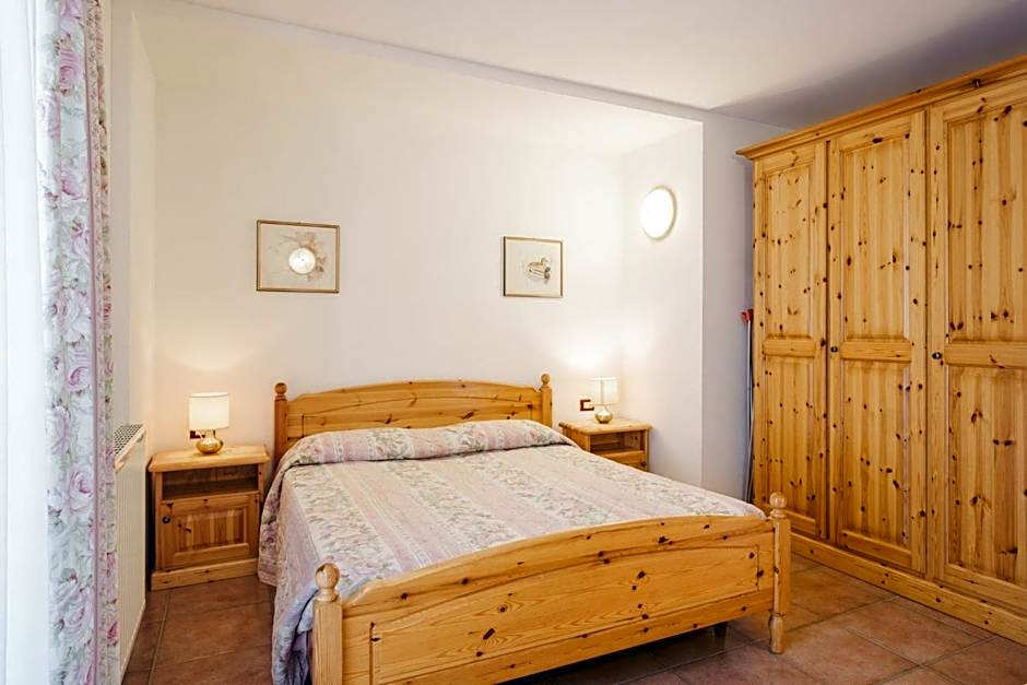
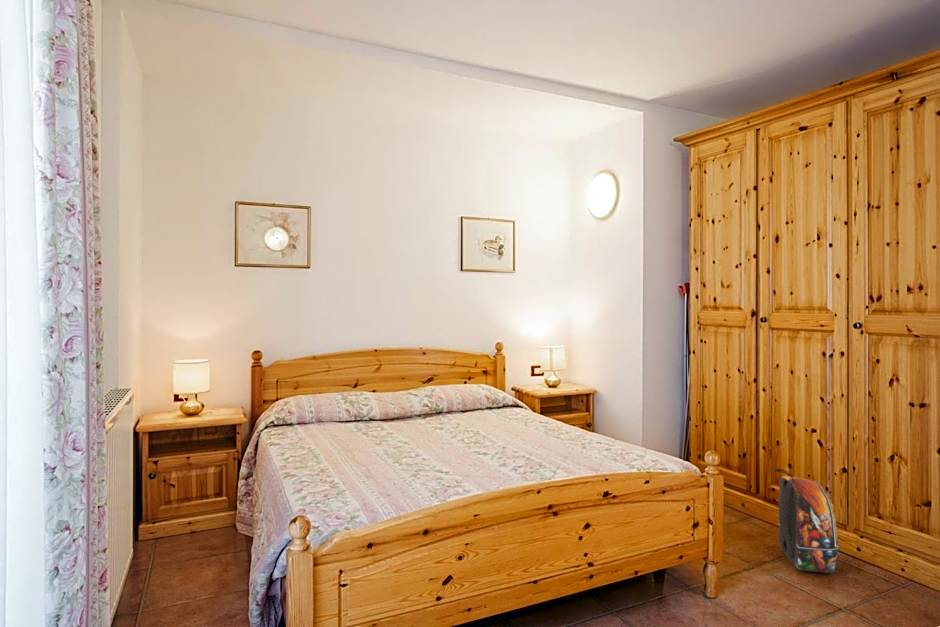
+ backpack (803, 517)
